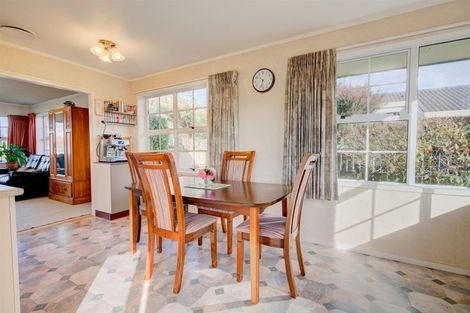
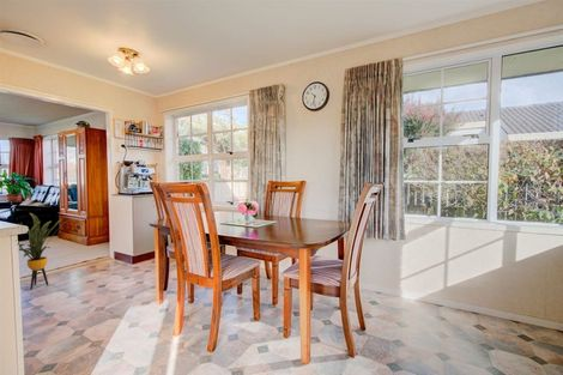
+ house plant (40, 249)
